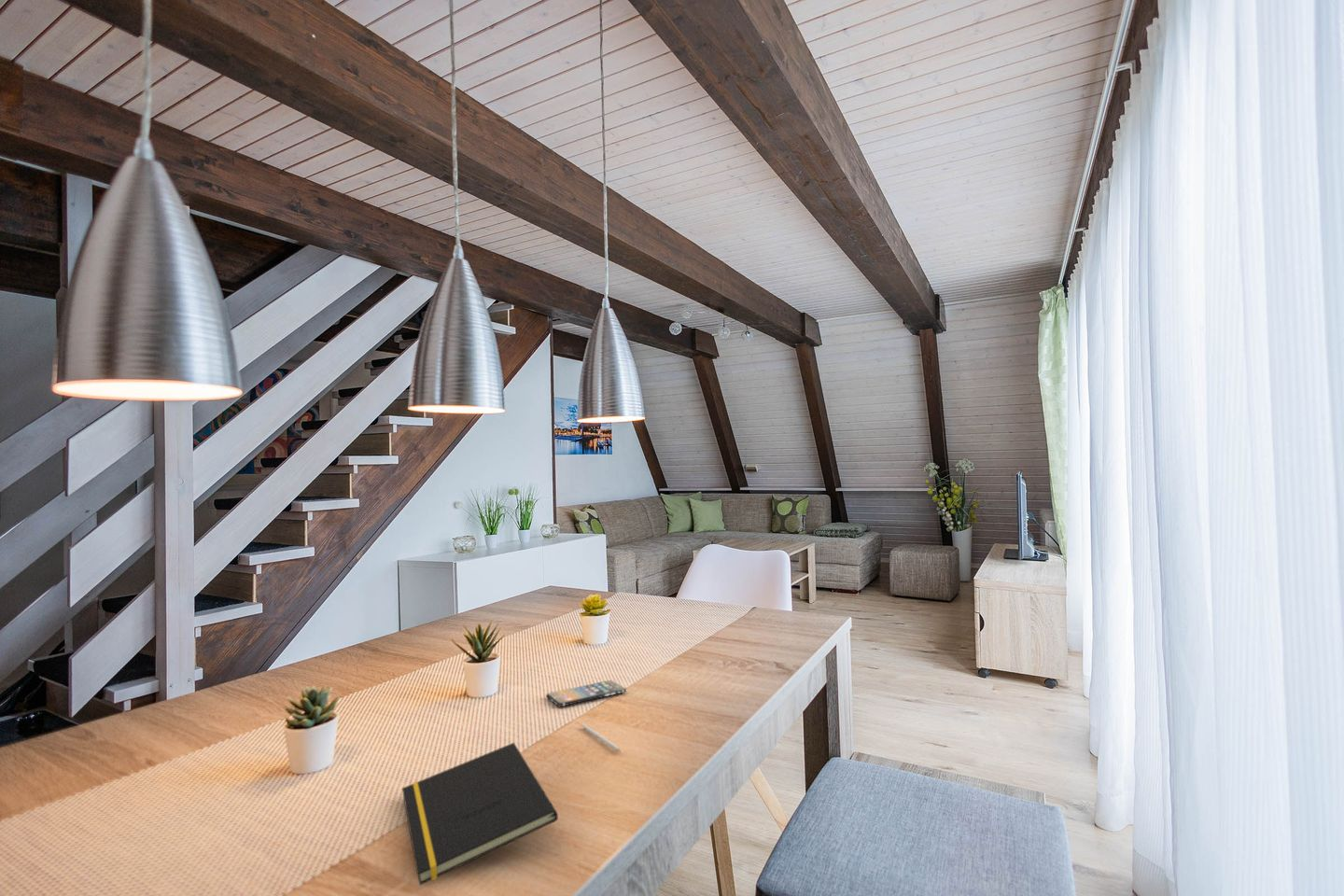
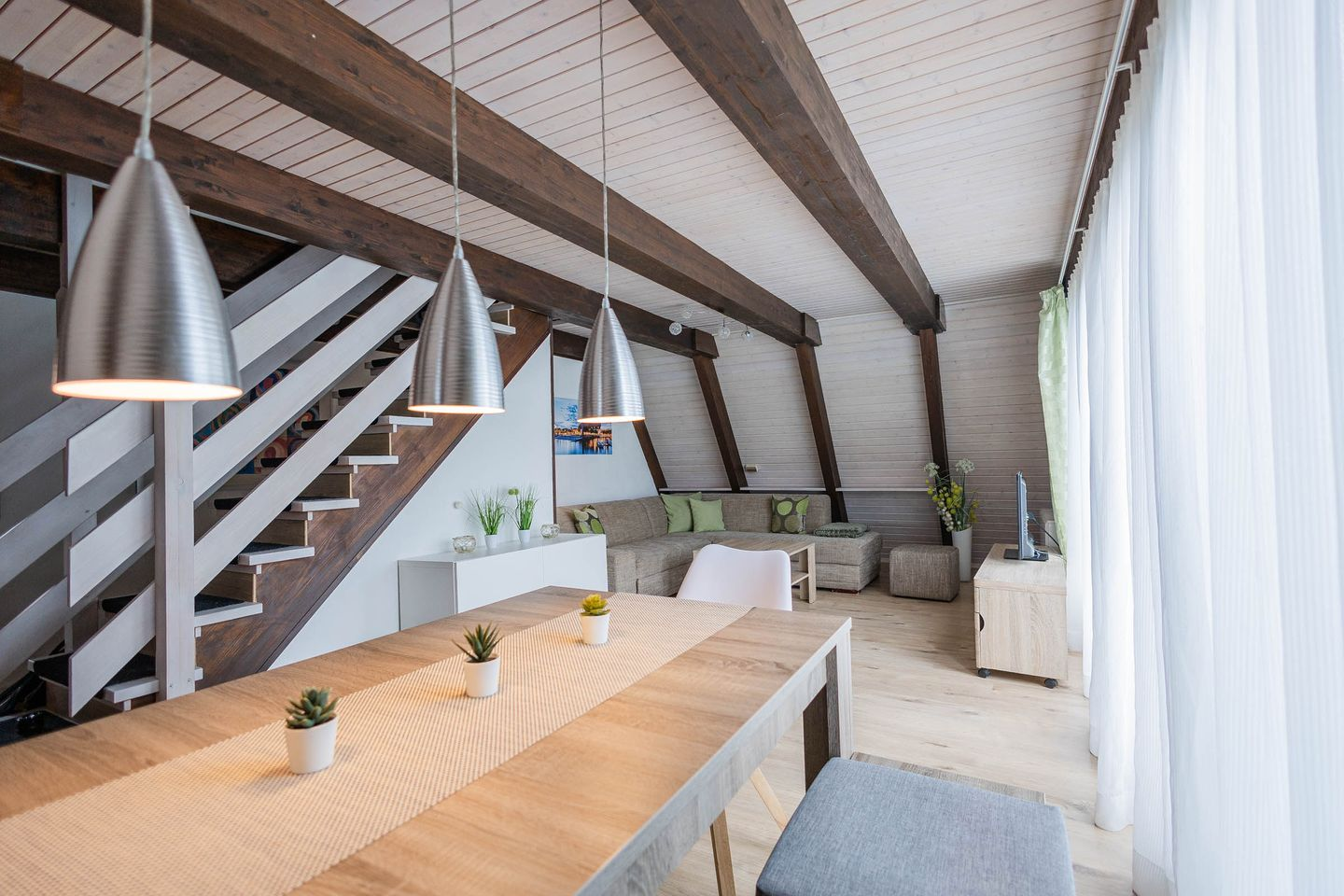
- drawing pencil (601, 737)
- smartphone (586, 693)
- notepad (474, 803)
